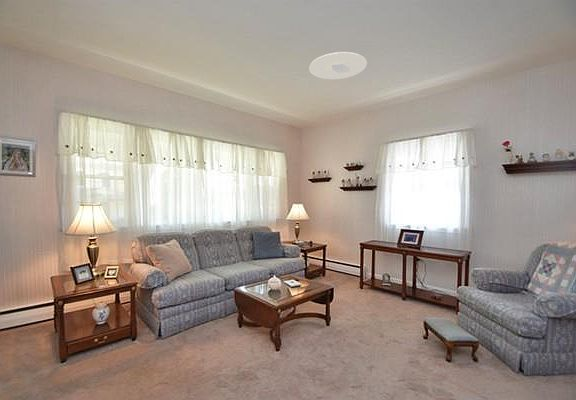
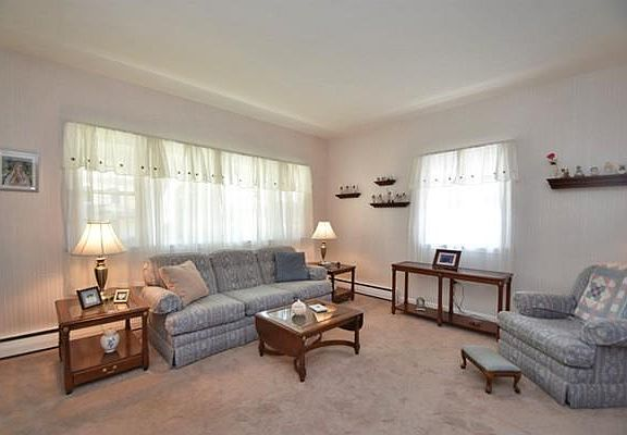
- ceiling light (337, 64)
